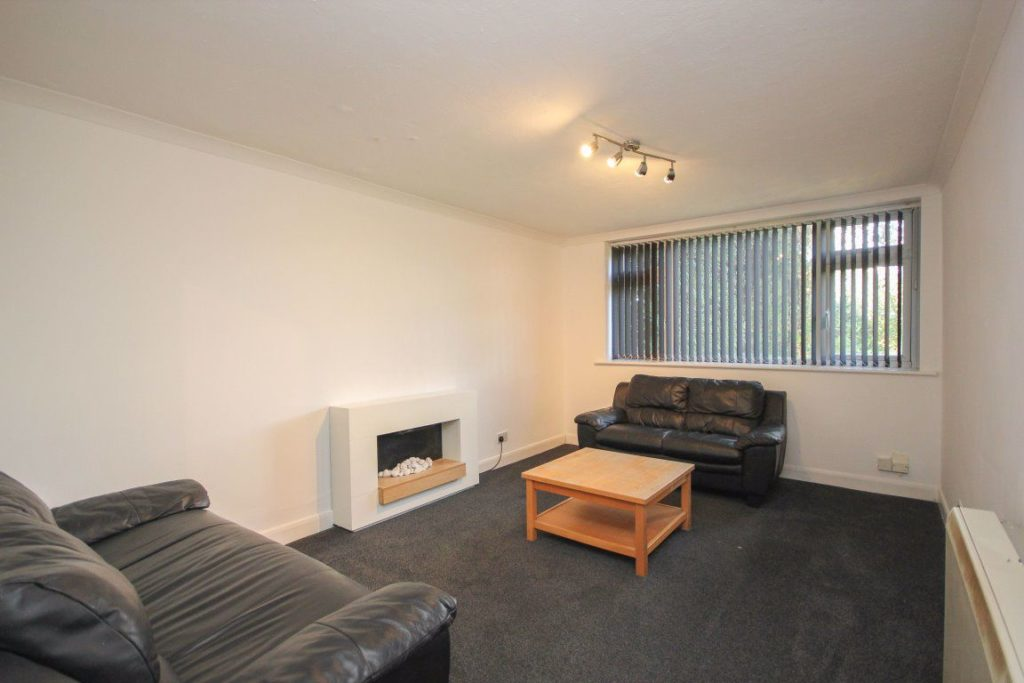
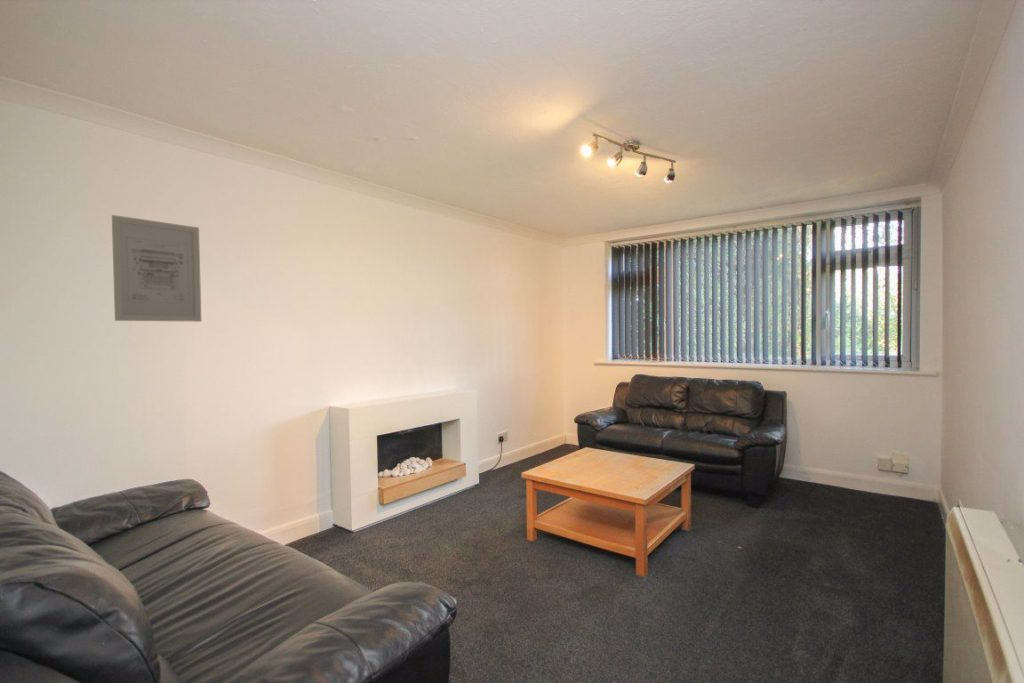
+ wall art (159, 271)
